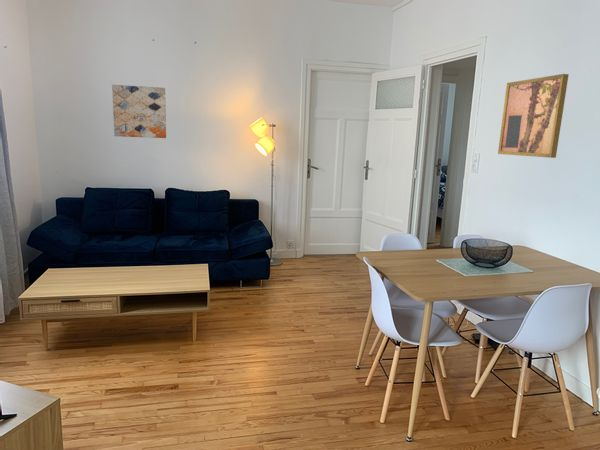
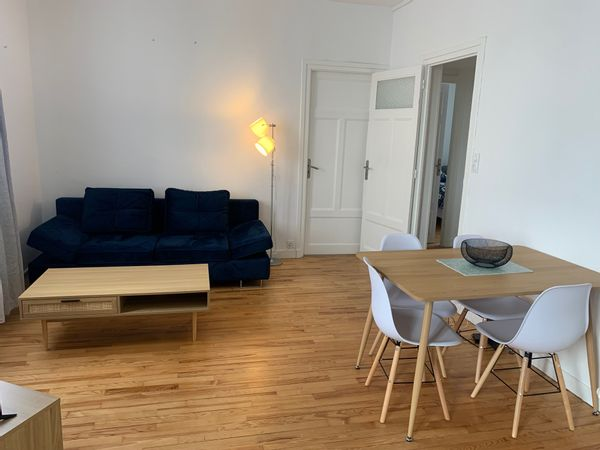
- wall art (529, 118)
- wall art (139, 112)
